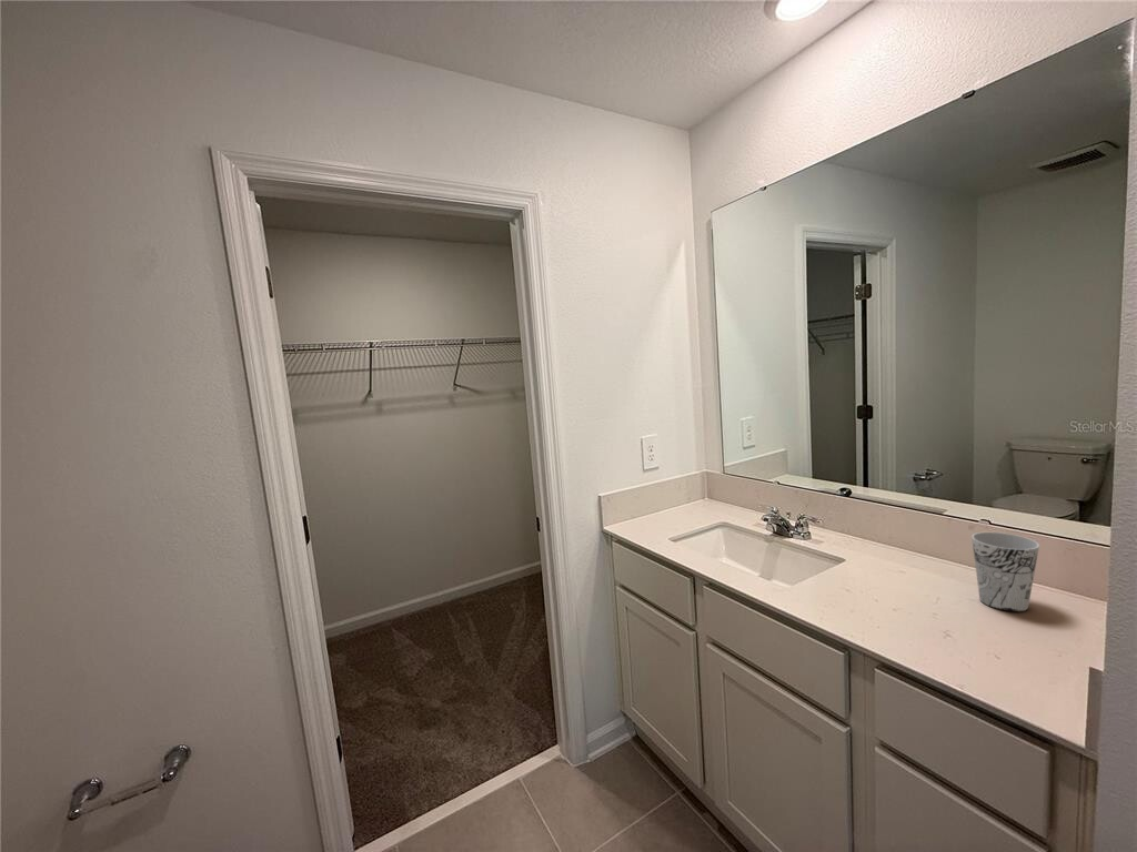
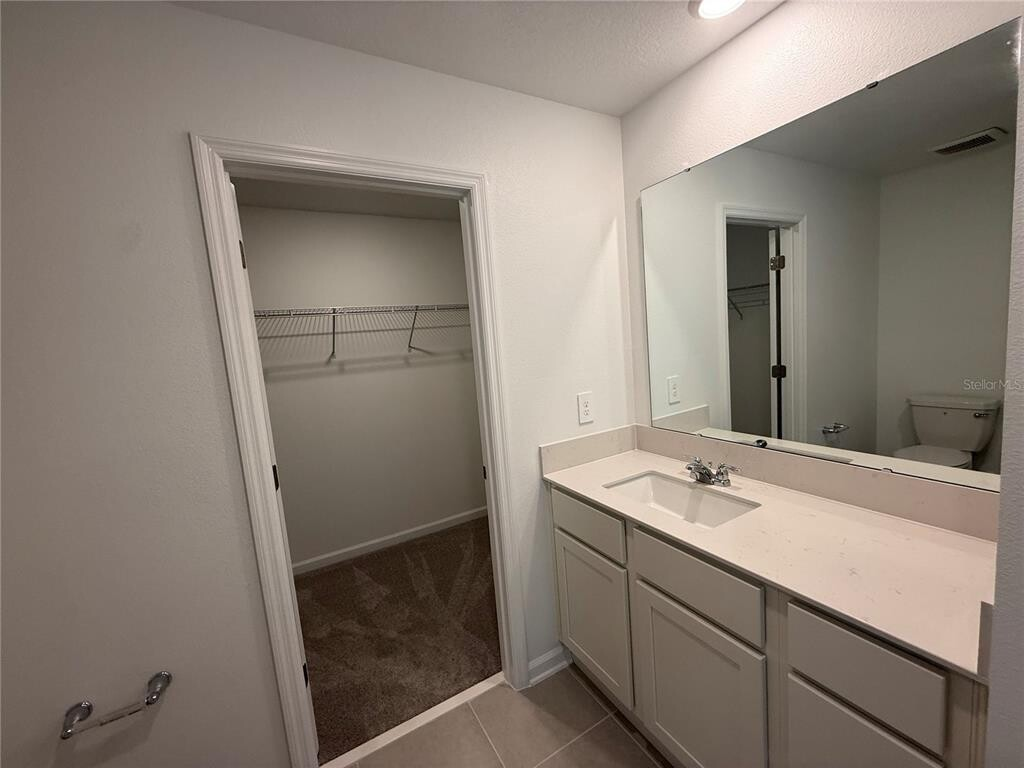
- cup (1003, 571)
